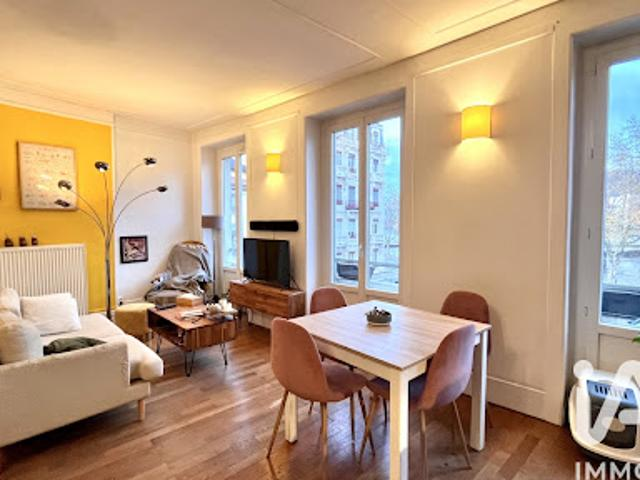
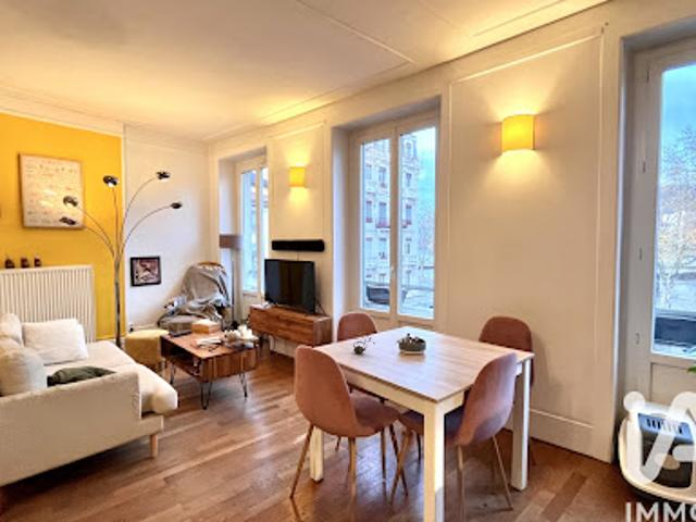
+ teapot (364, 332)
